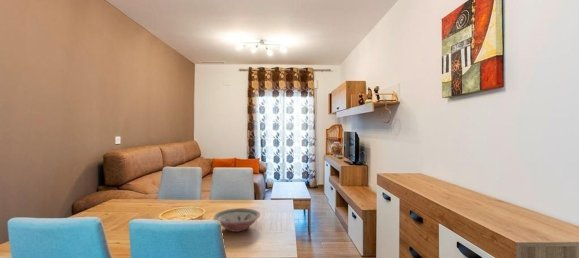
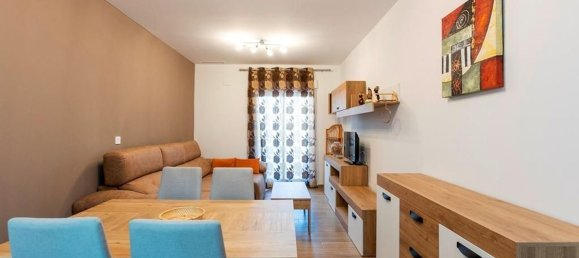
- bowl (237, 221)
